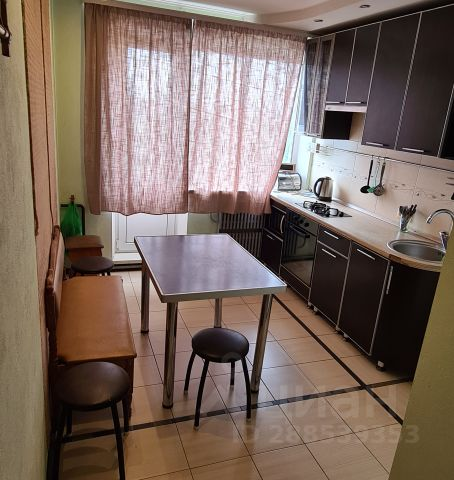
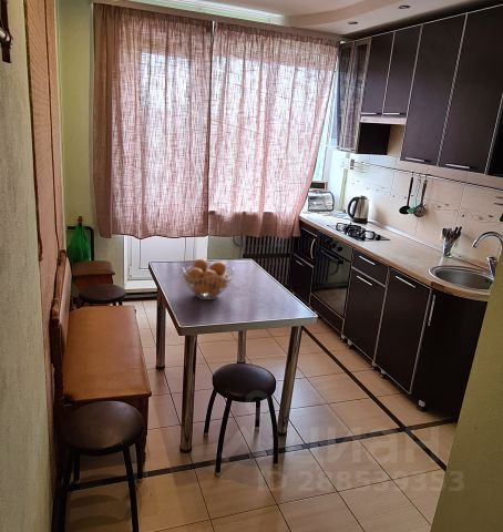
+ fruit basket (207, 278)
